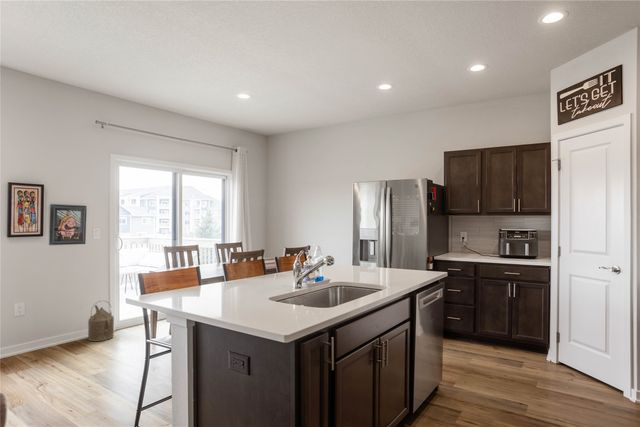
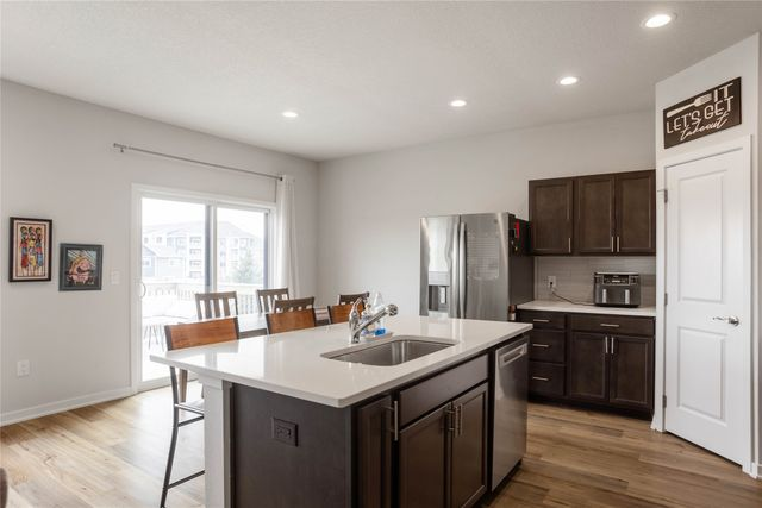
- watering can (101, 320)
